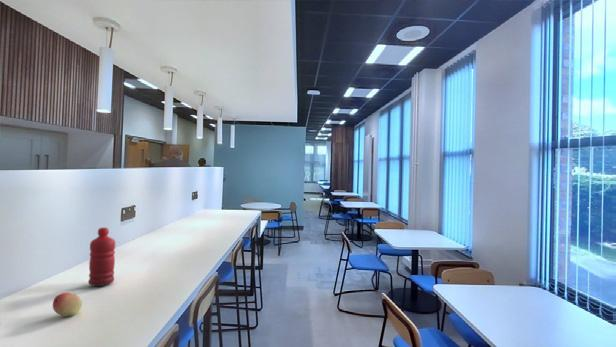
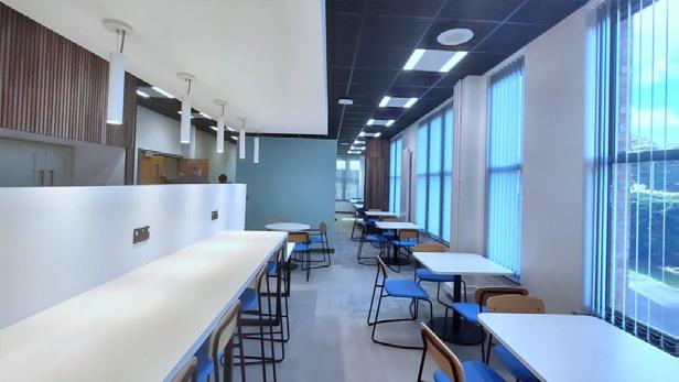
- fruit (66, 304)
- water bottle (102, 256)
